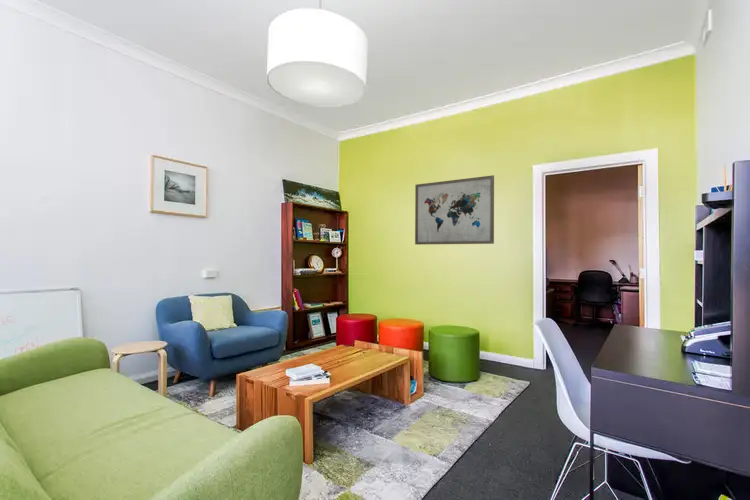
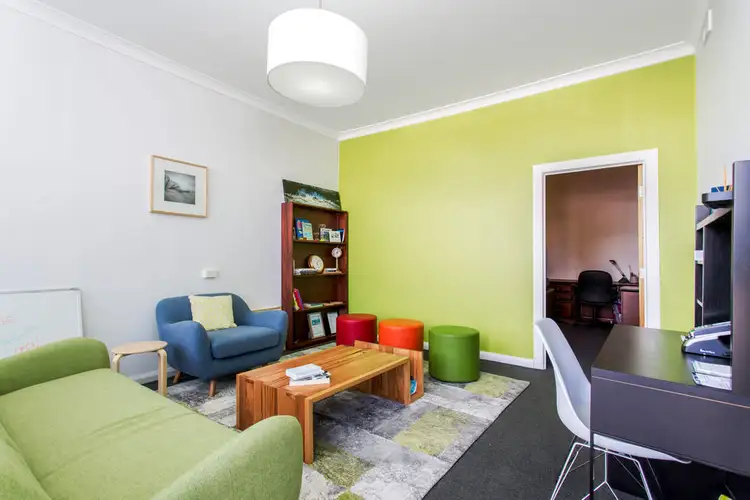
- wall art (452, 212)
